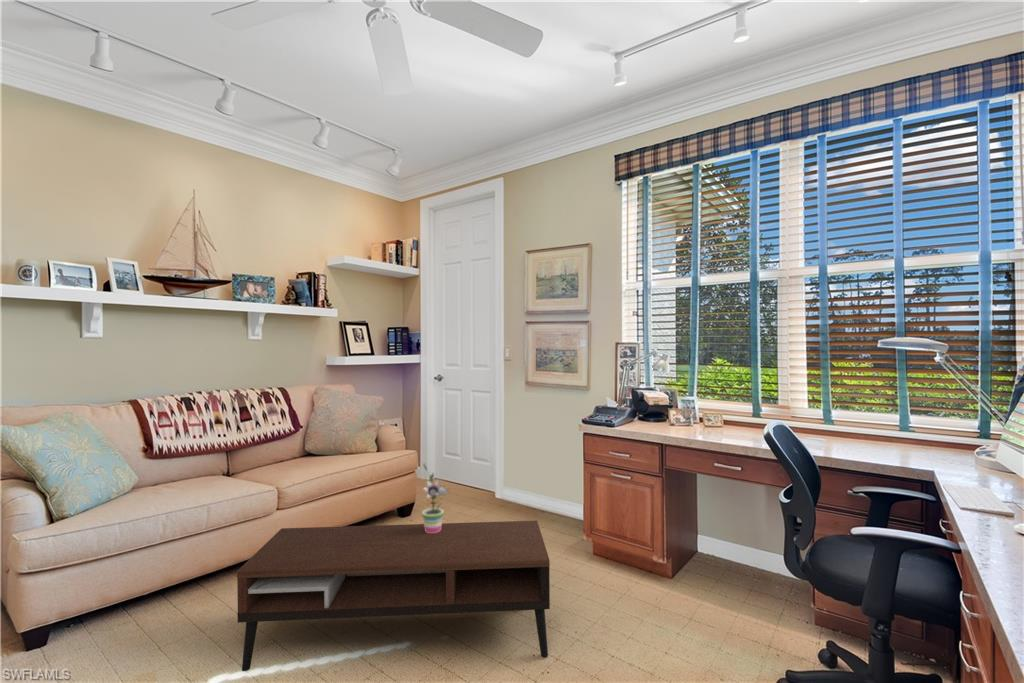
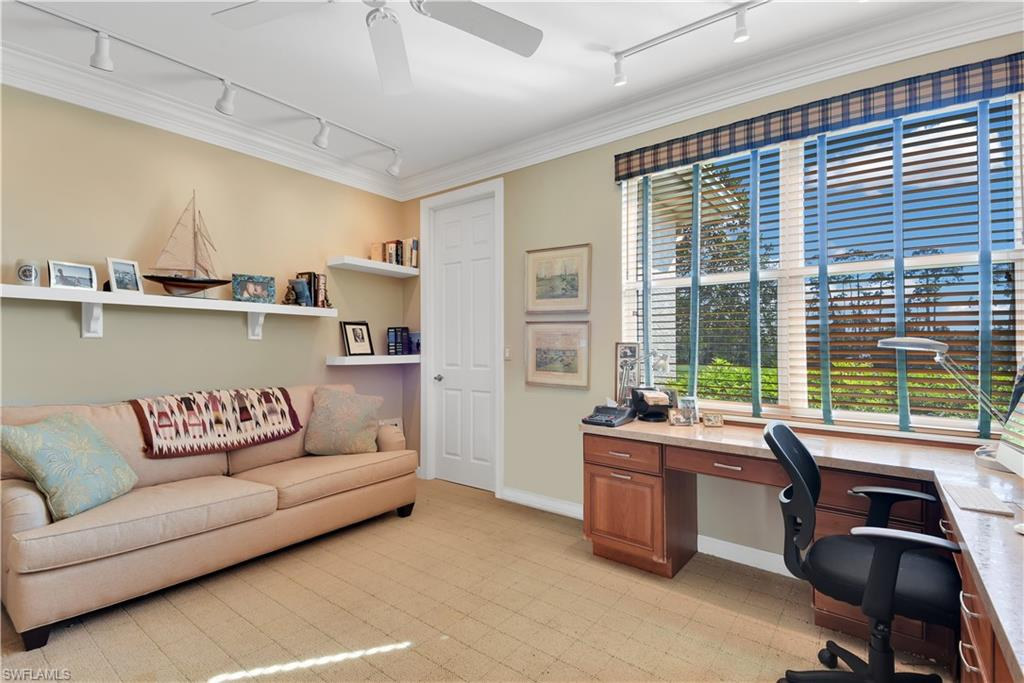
- coffee table (405, 588)
- potted plant (437, 498)
